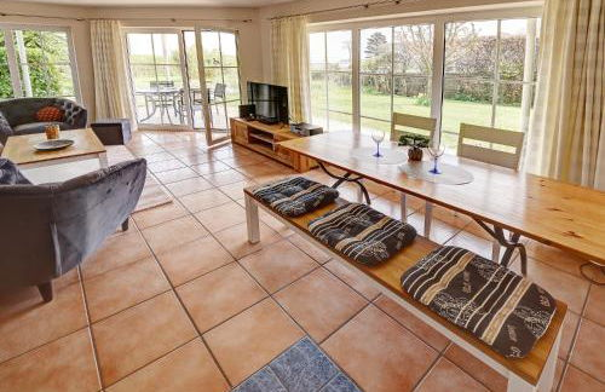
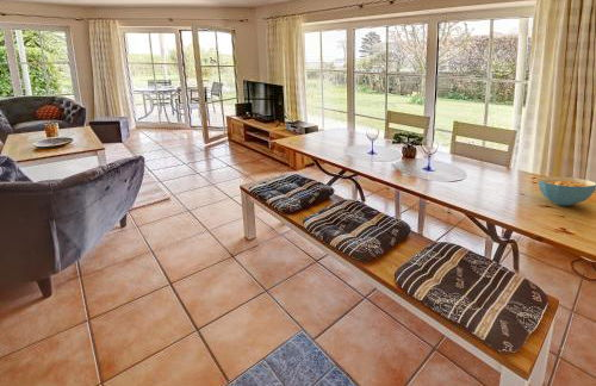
+ cereal bowl (564, 192)
